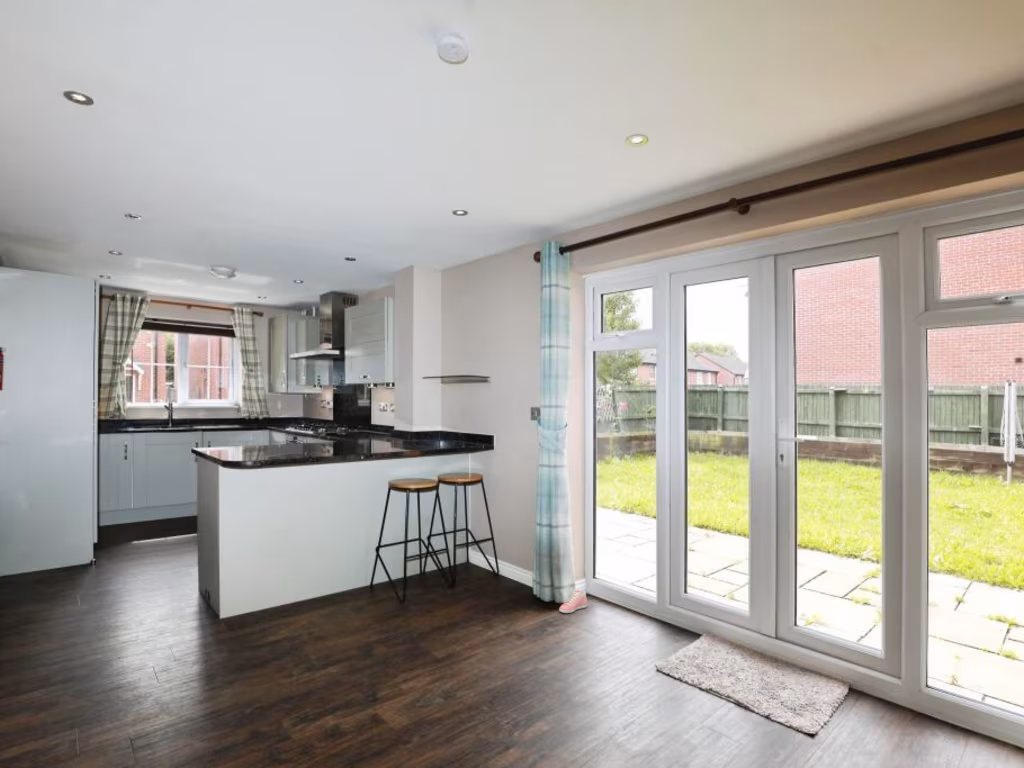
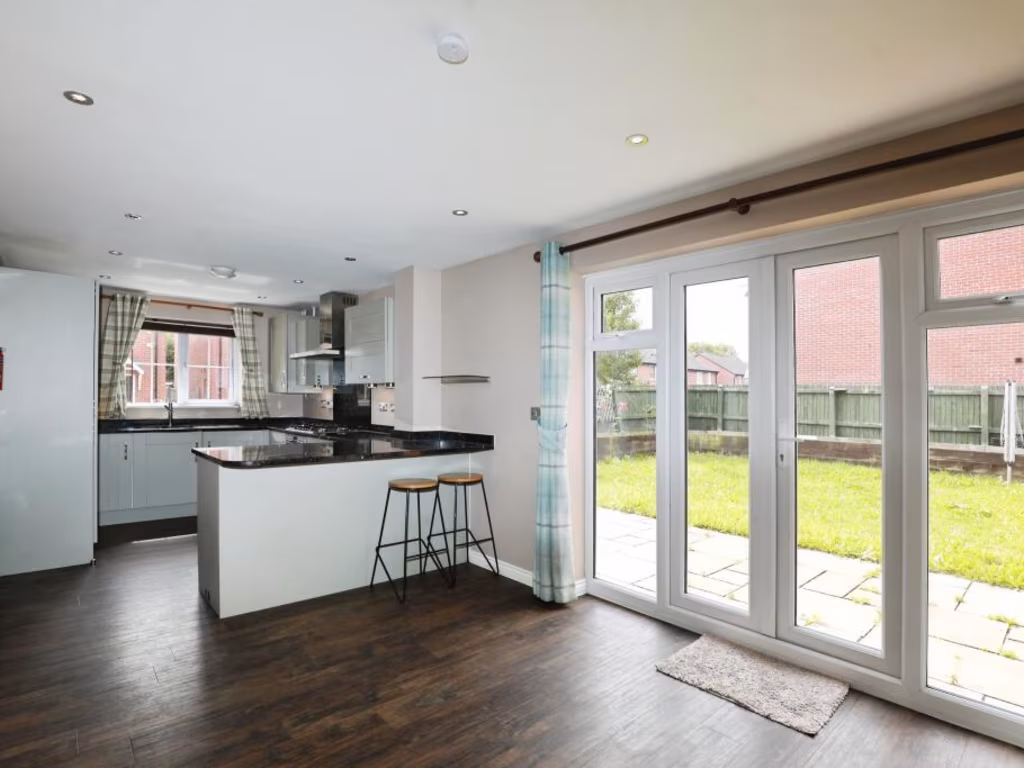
- sneaker (573, 600)
